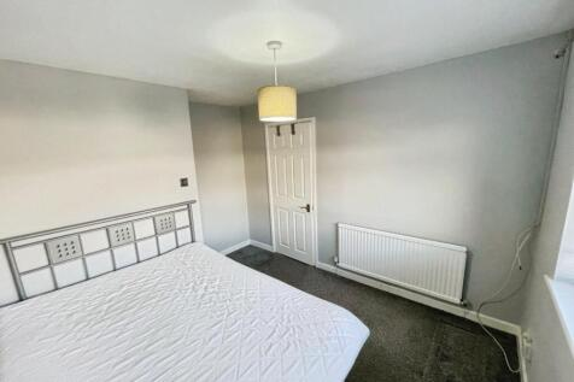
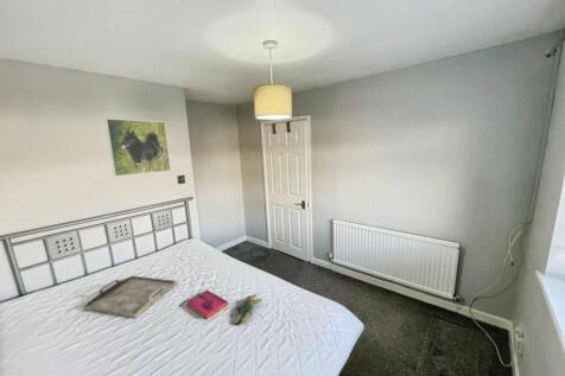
+ hardback book (207, 302)
+ teddy bear (246, 306)
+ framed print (140, 147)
+ serving tray (133, 291)
